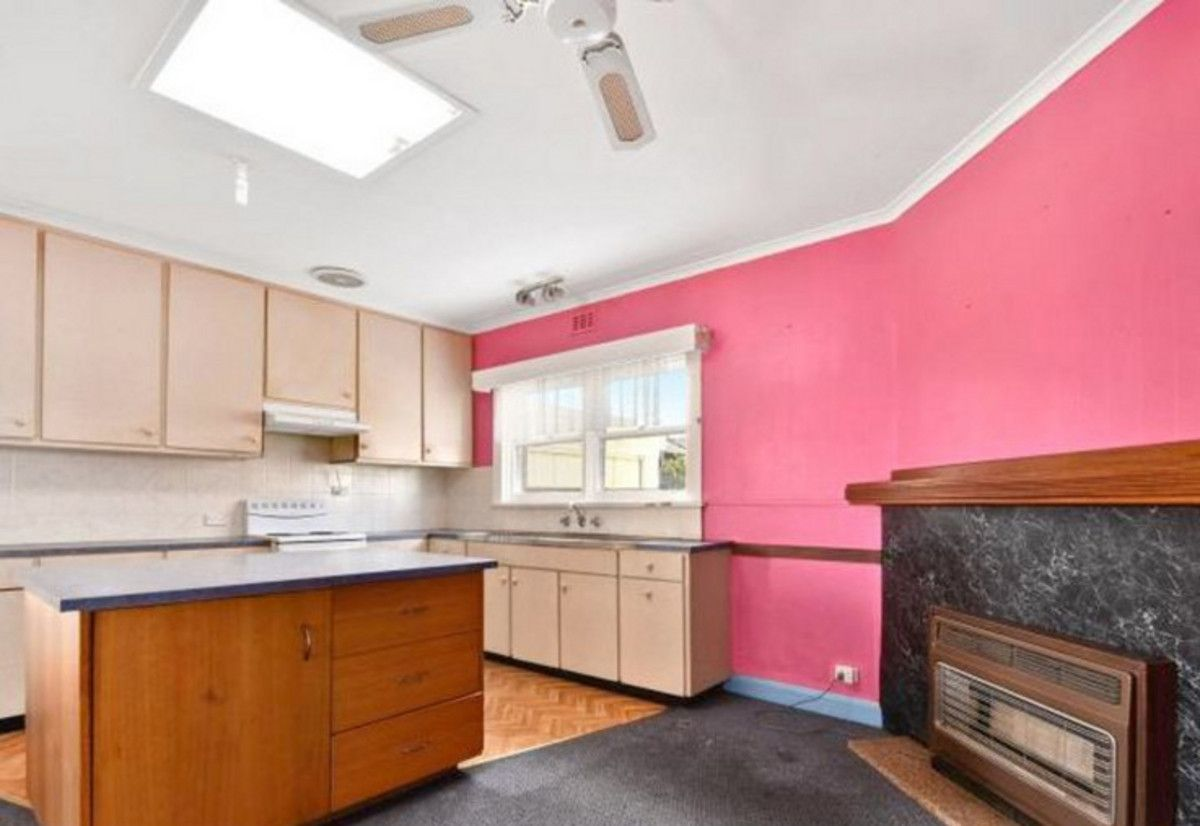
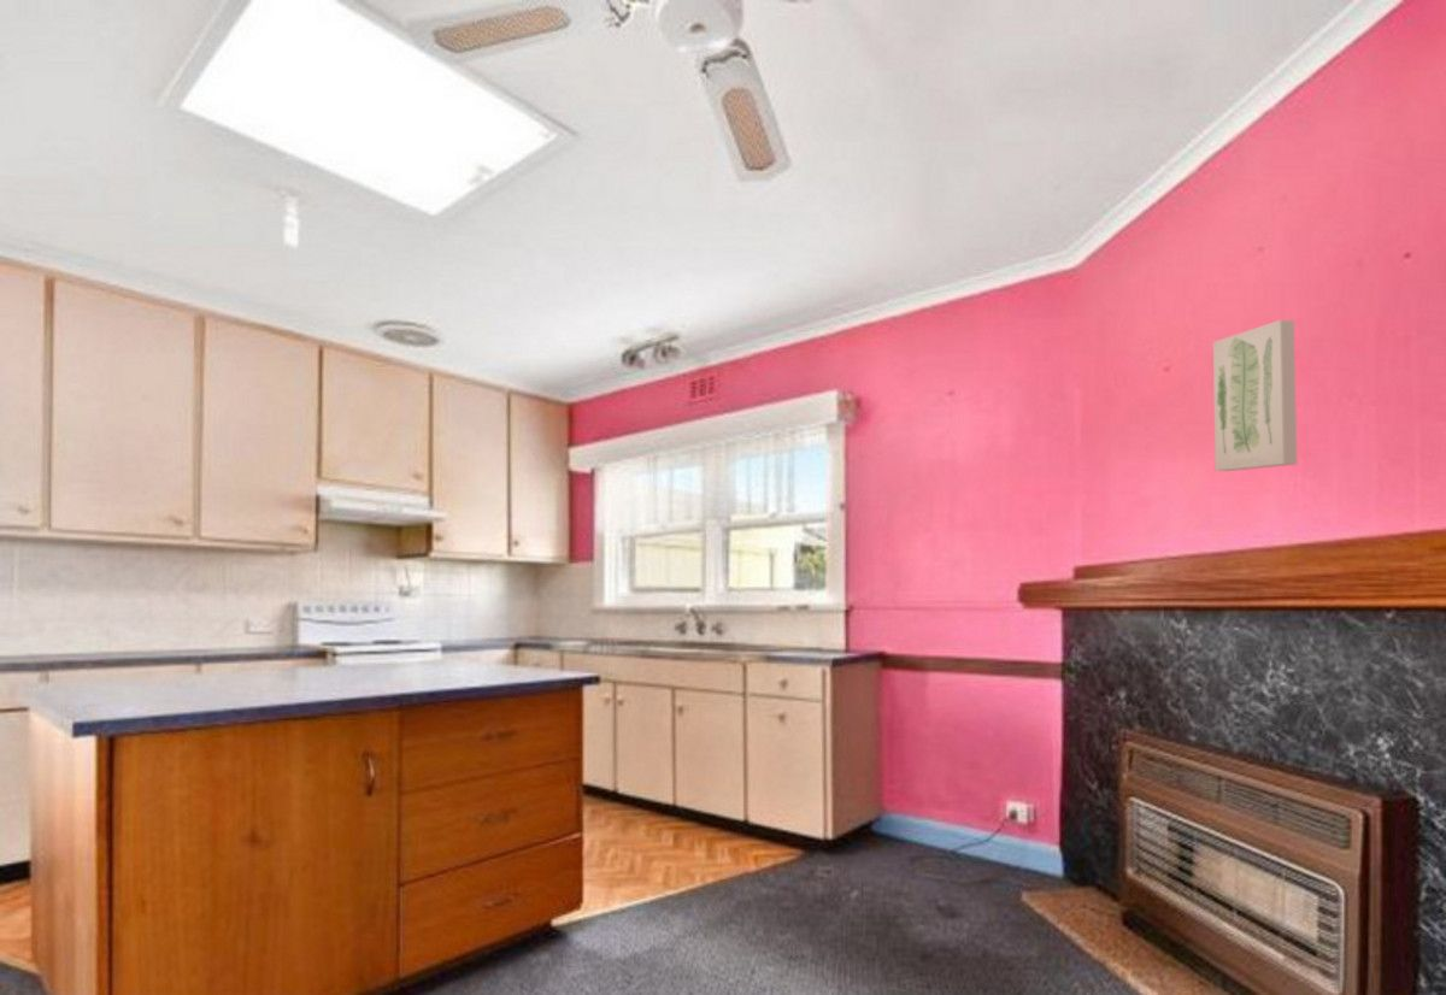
+ wall art (1252, 399)
